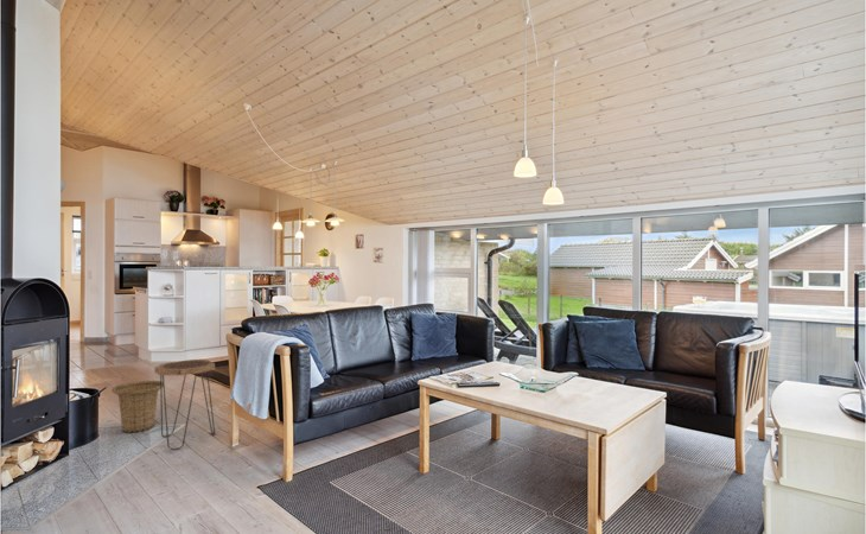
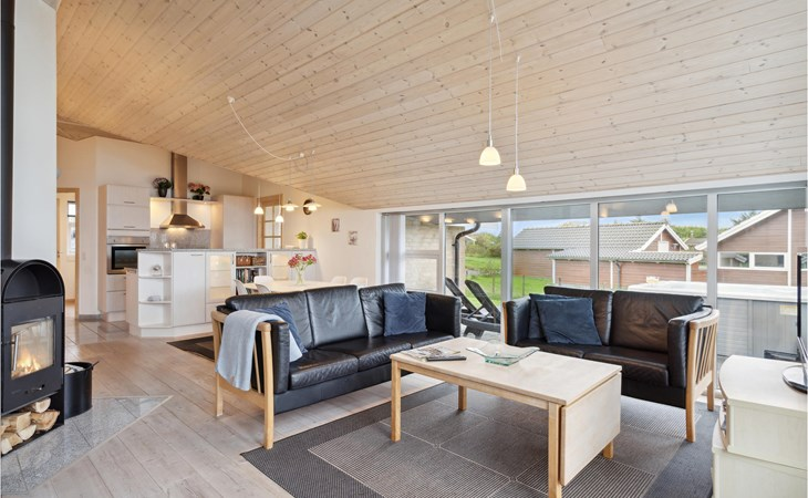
- basket (138, 406)
- side table (190, 401)
